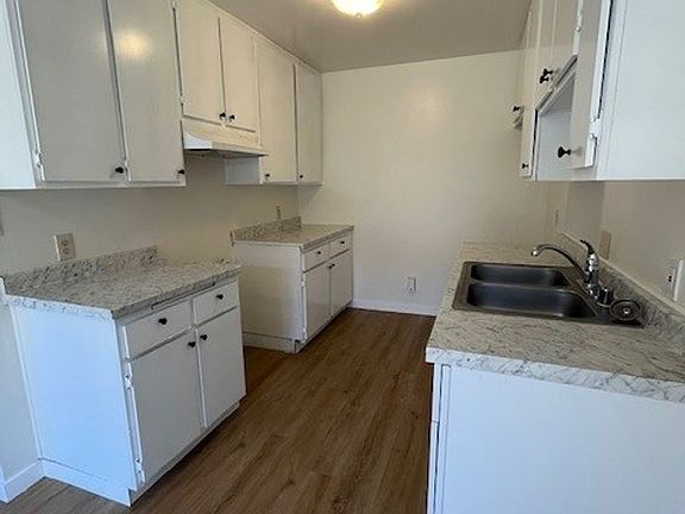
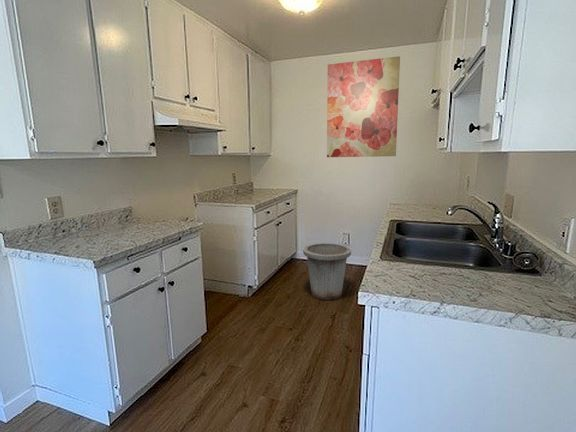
+ trash can (326, 271)
+ wall art (361, 109)
